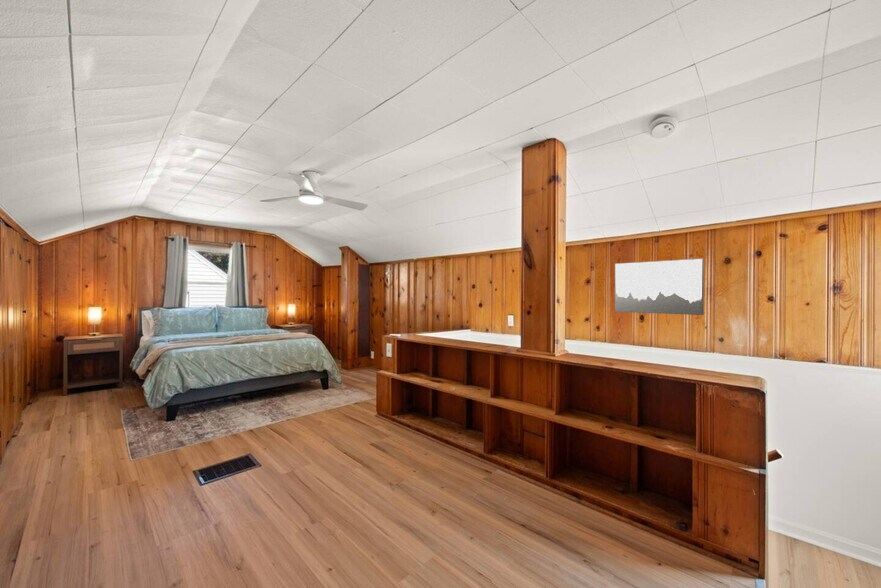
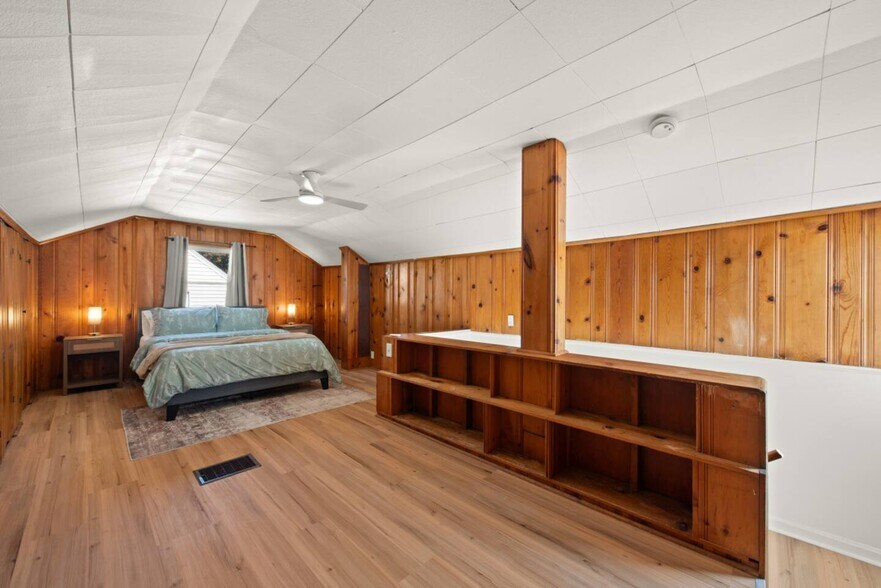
- wall art (655, 287)
